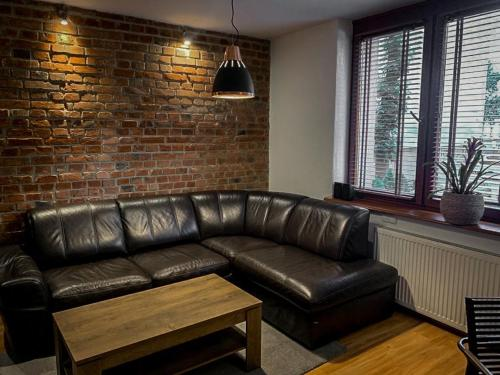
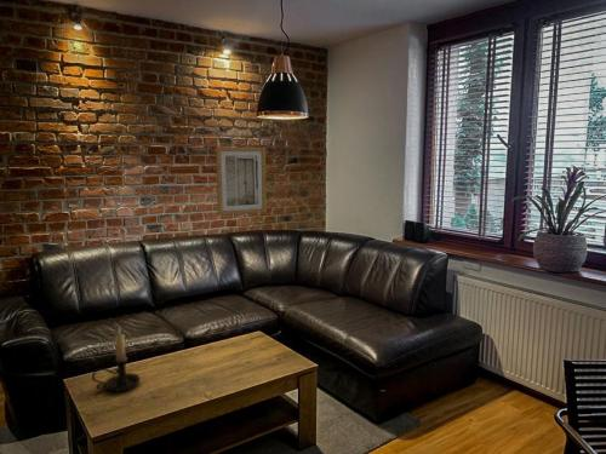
+ candle holder (115, 355)
+ wall art (241, 180)
